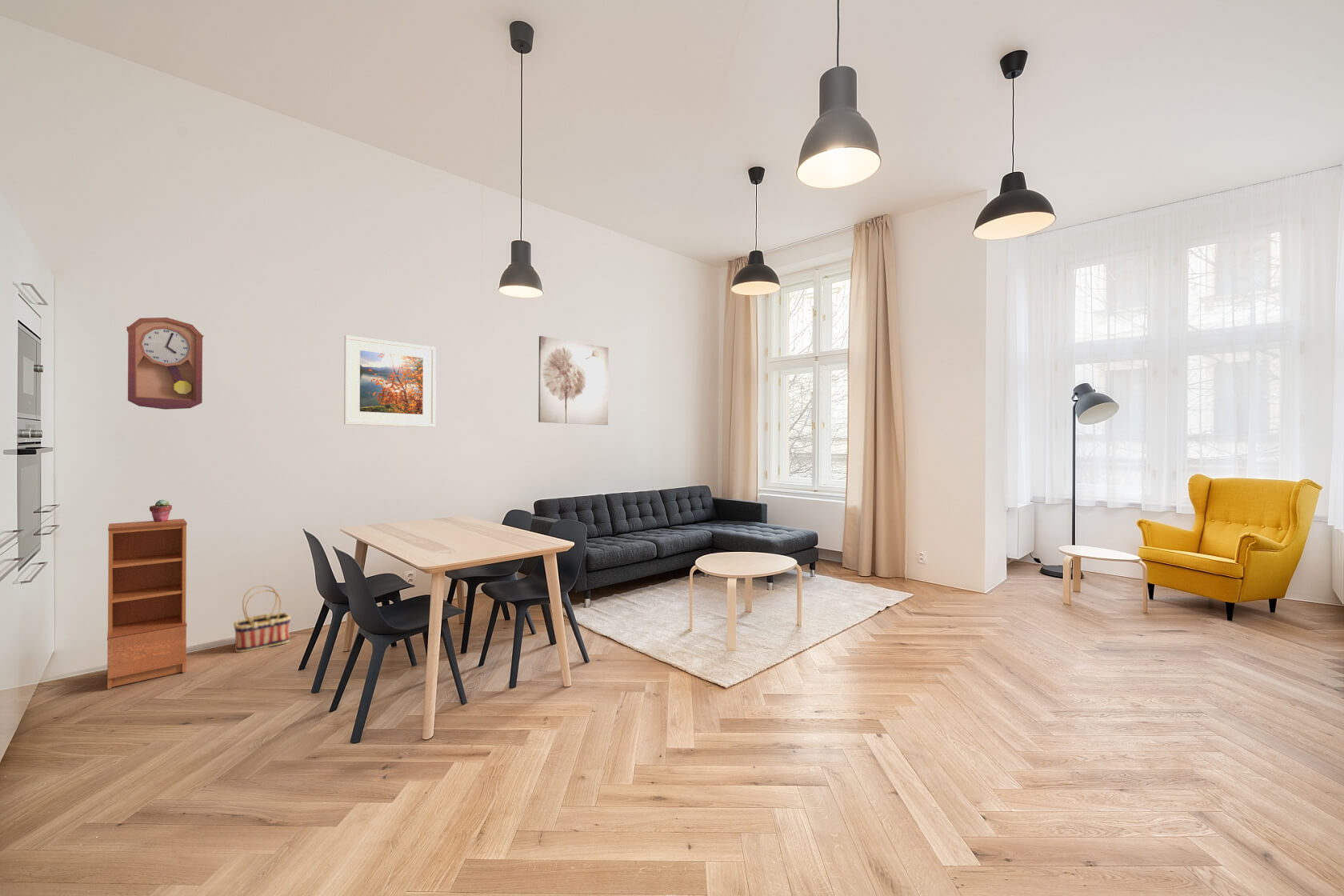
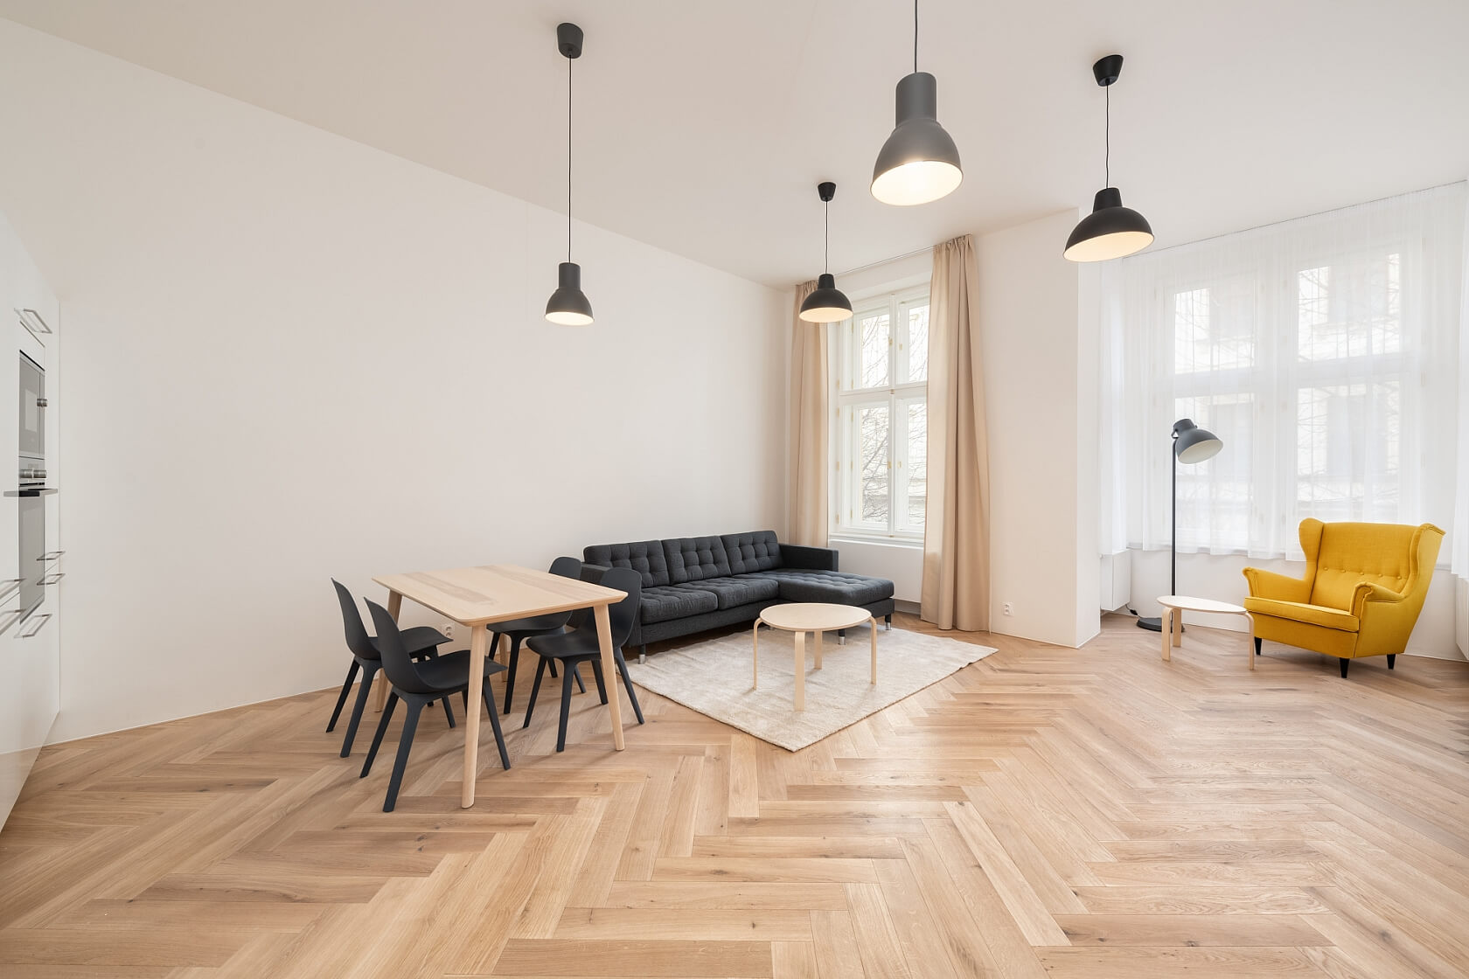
- wall art (575, 382)
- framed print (392, 383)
- bookcase (147, 598)
- basket (262, 616)
- potted succulent (161, 510)
- pendulum clock (166, 364)
